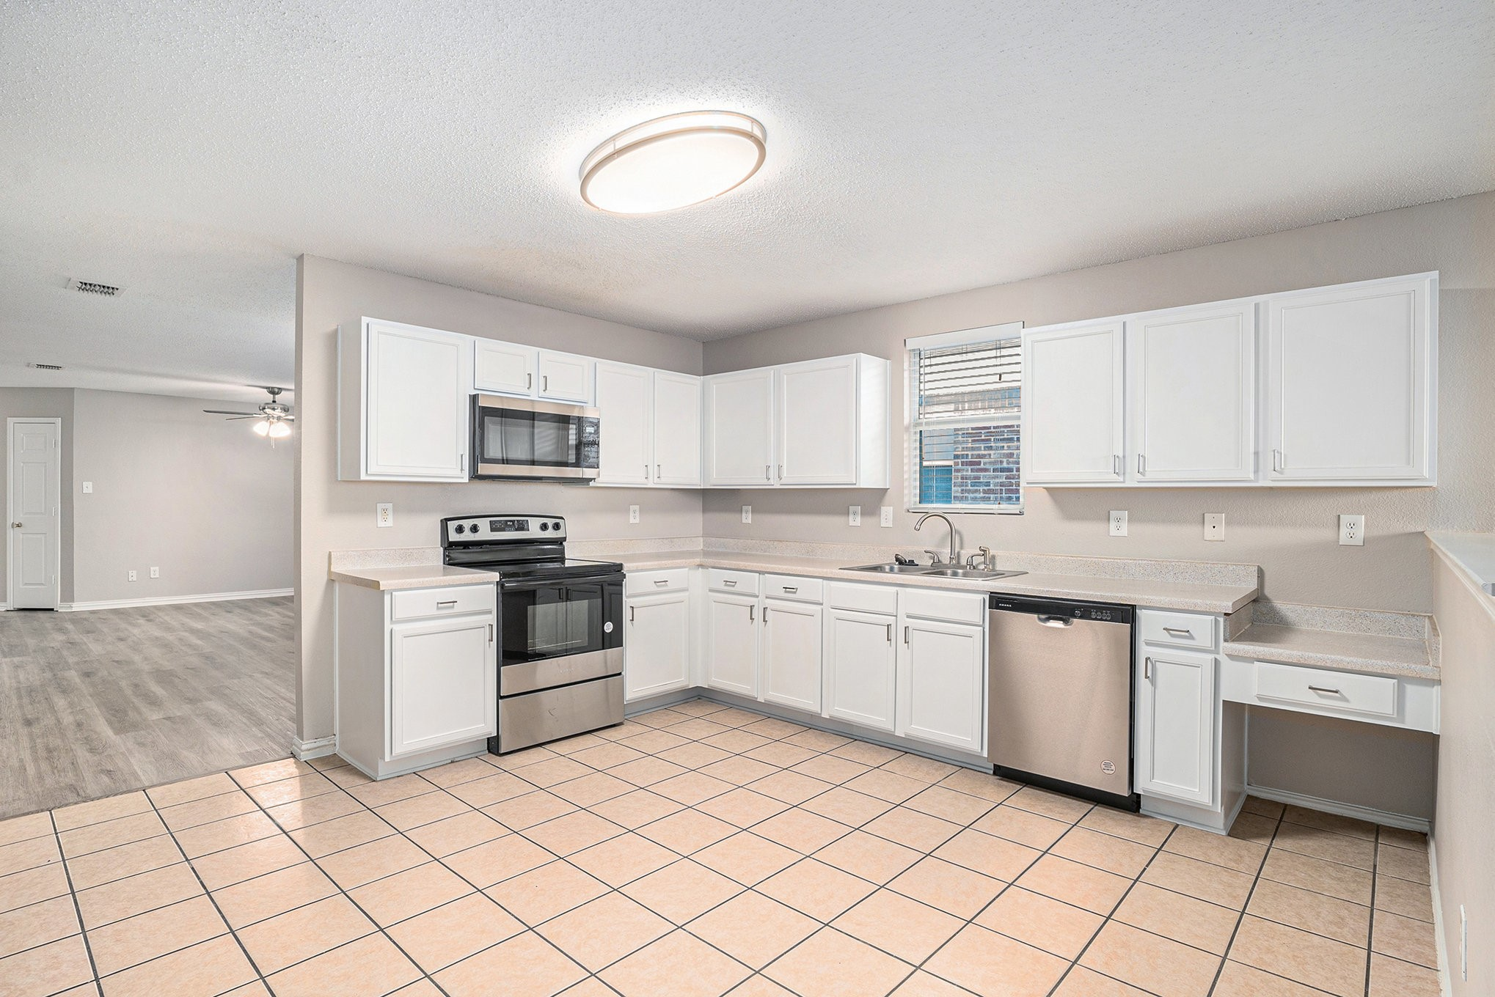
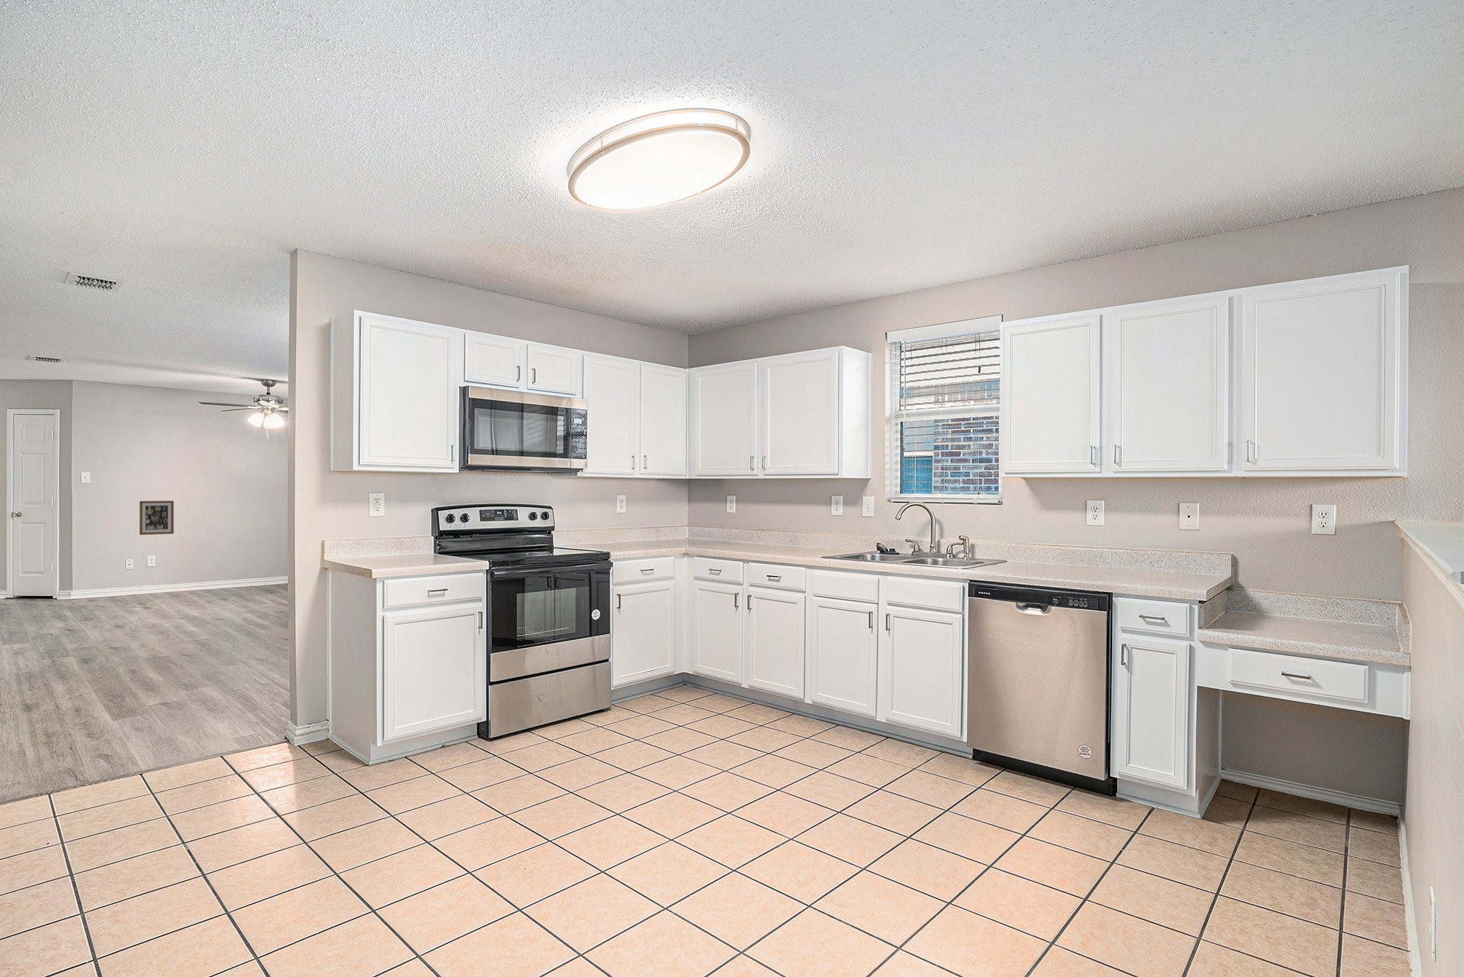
+ wall art (157, 517)
